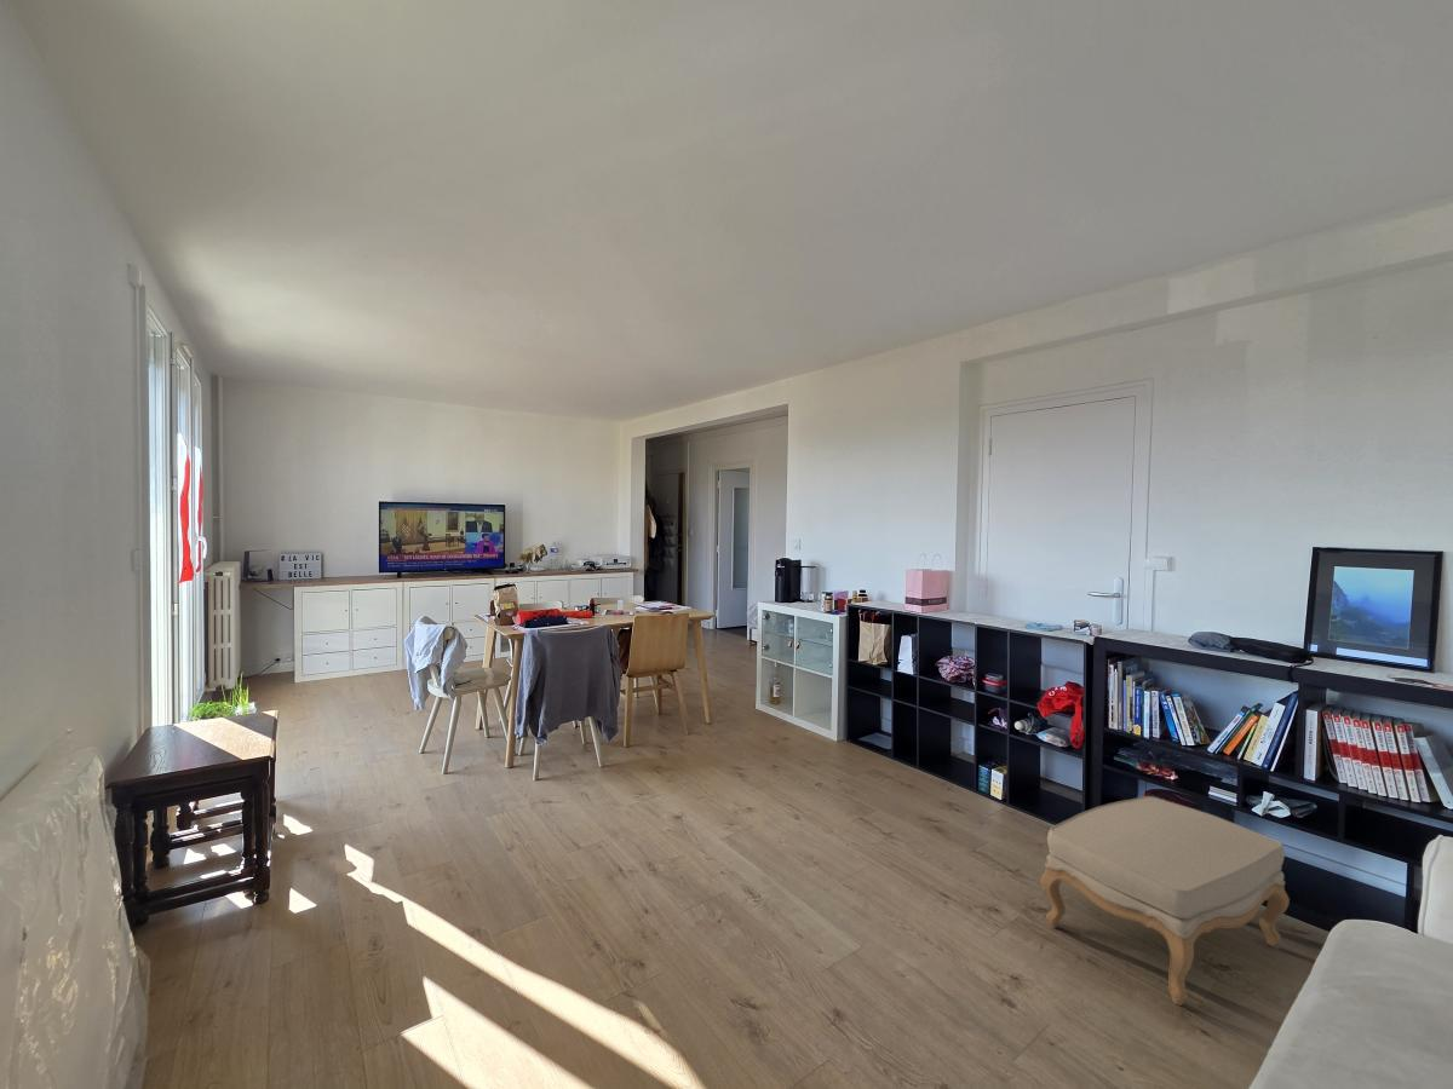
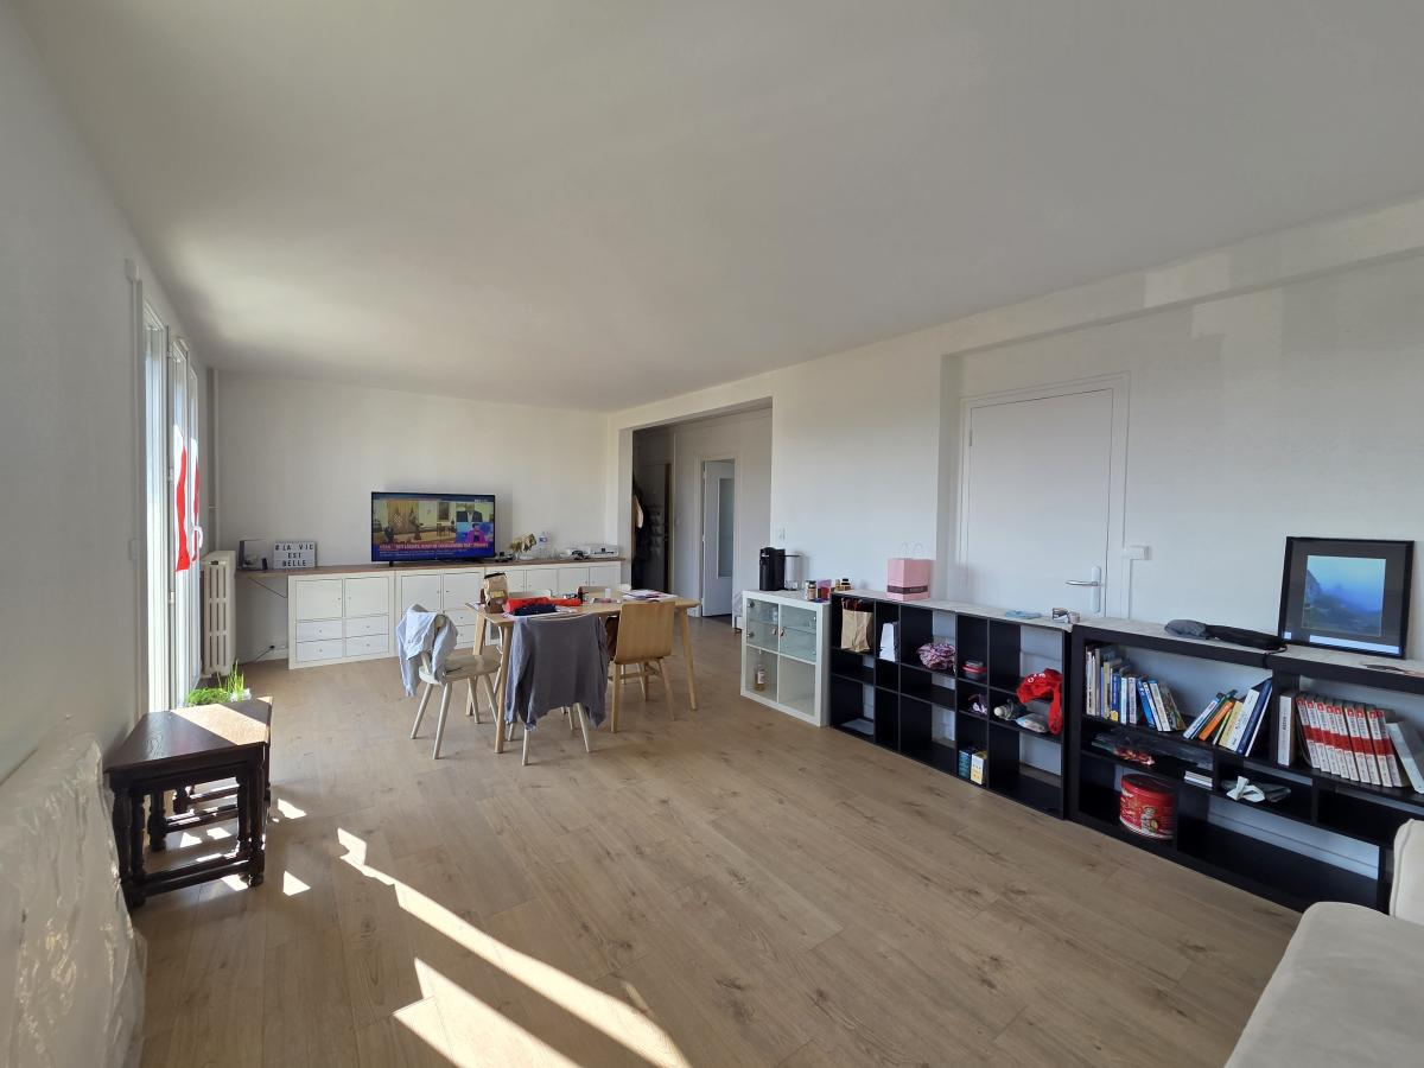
- ottoman (1161, 882)
